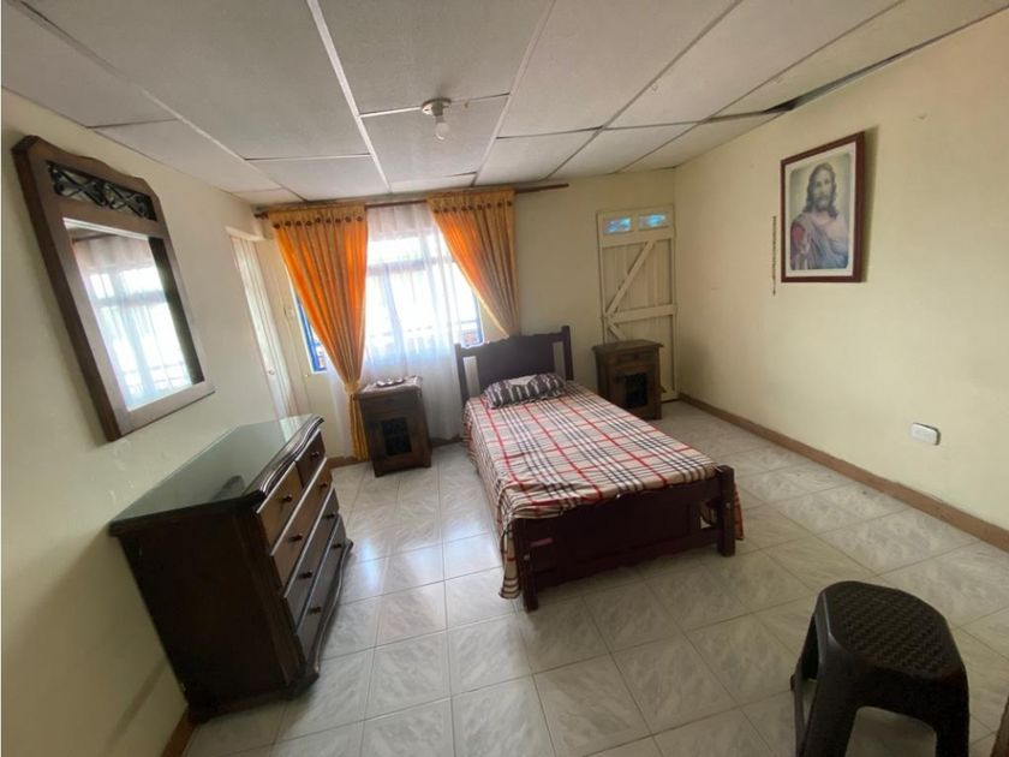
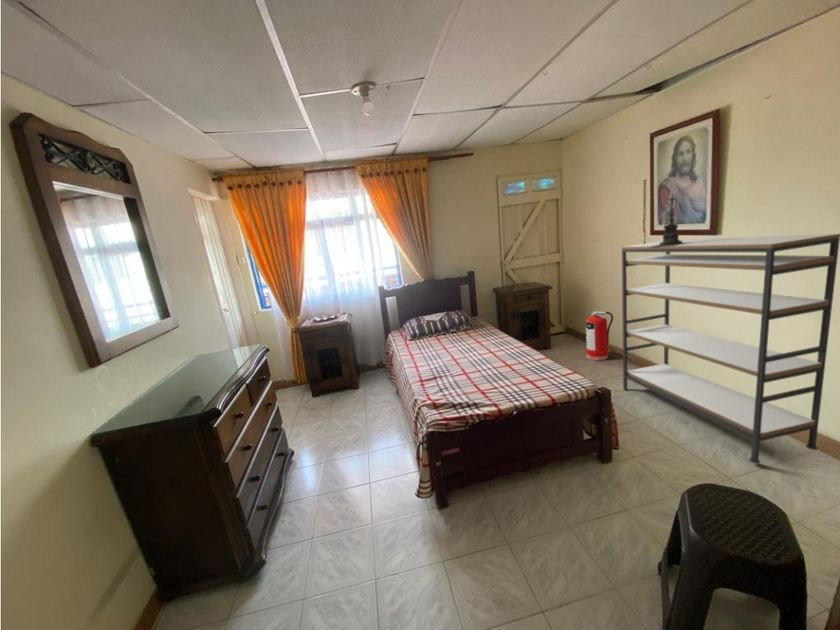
+ candle holder (670, 217)
+ fire extinguisher (601, 333)
+ shelving unit (704, 334)
